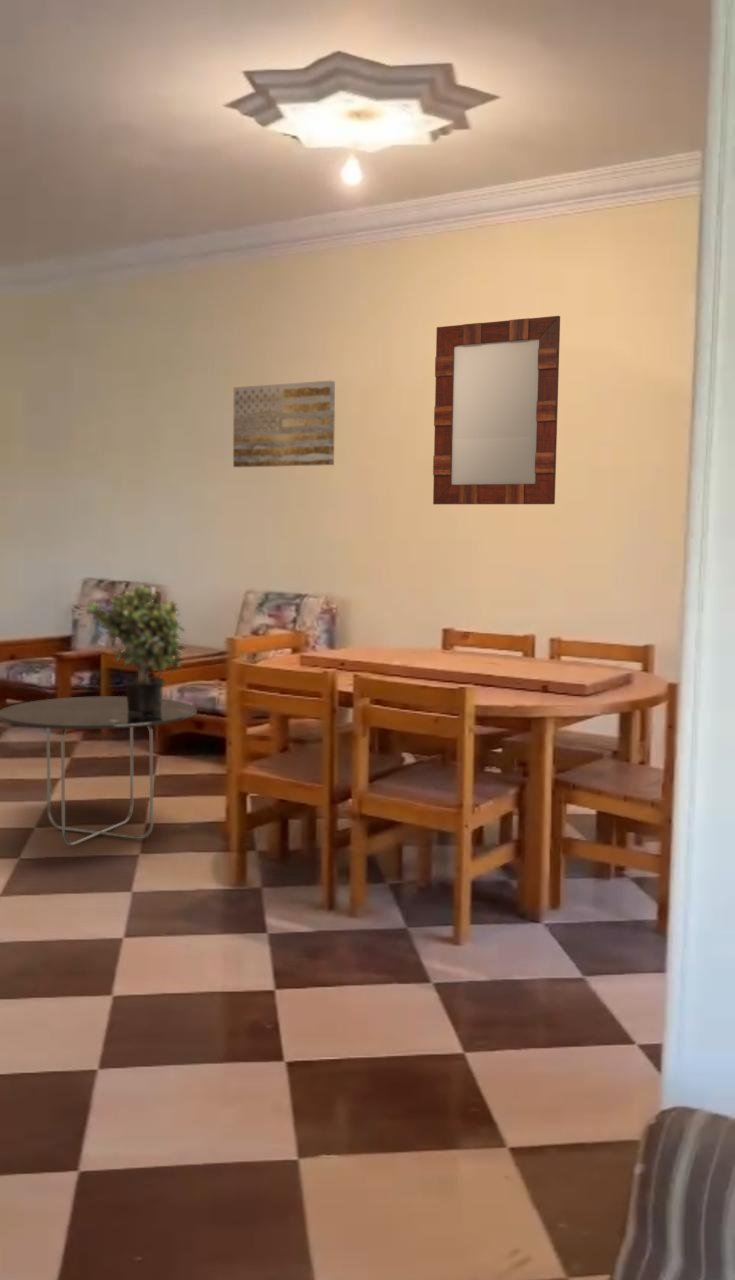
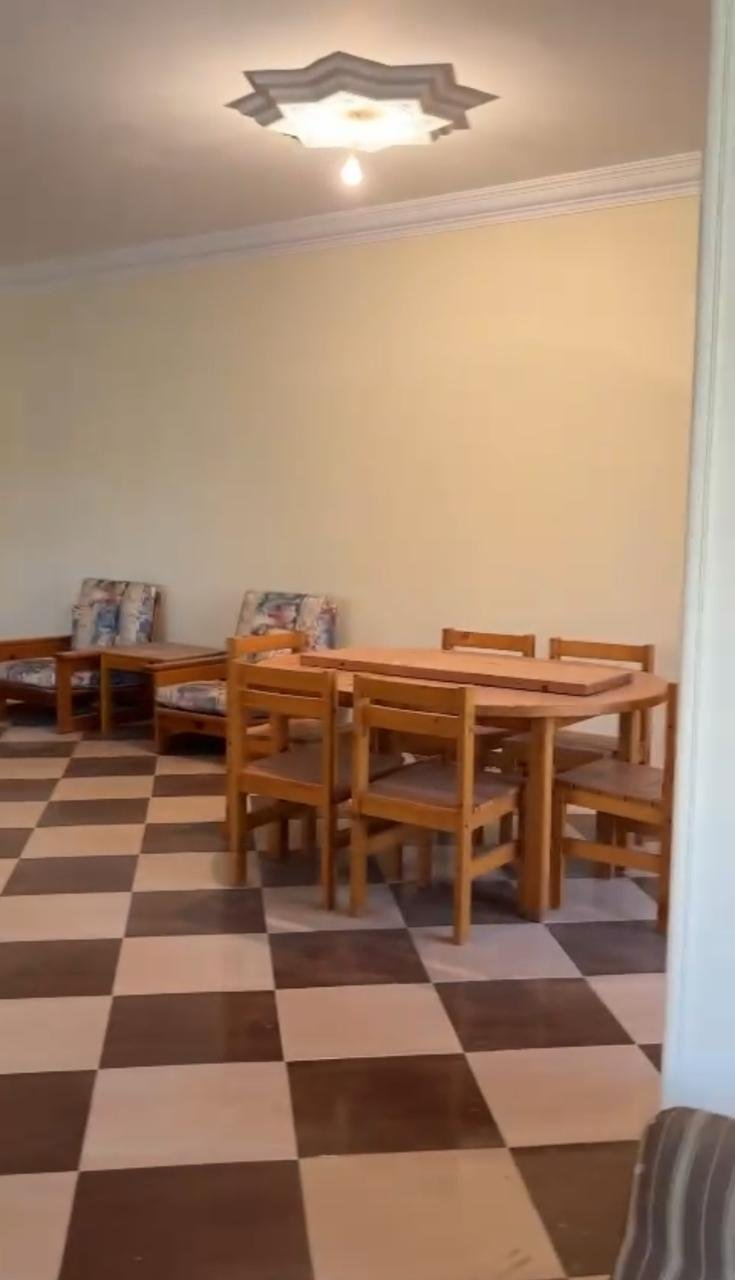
- wall art (282, 425)
- potted plant (136, 647)
- home mirror (494, 413)
- side table (130, 772)
